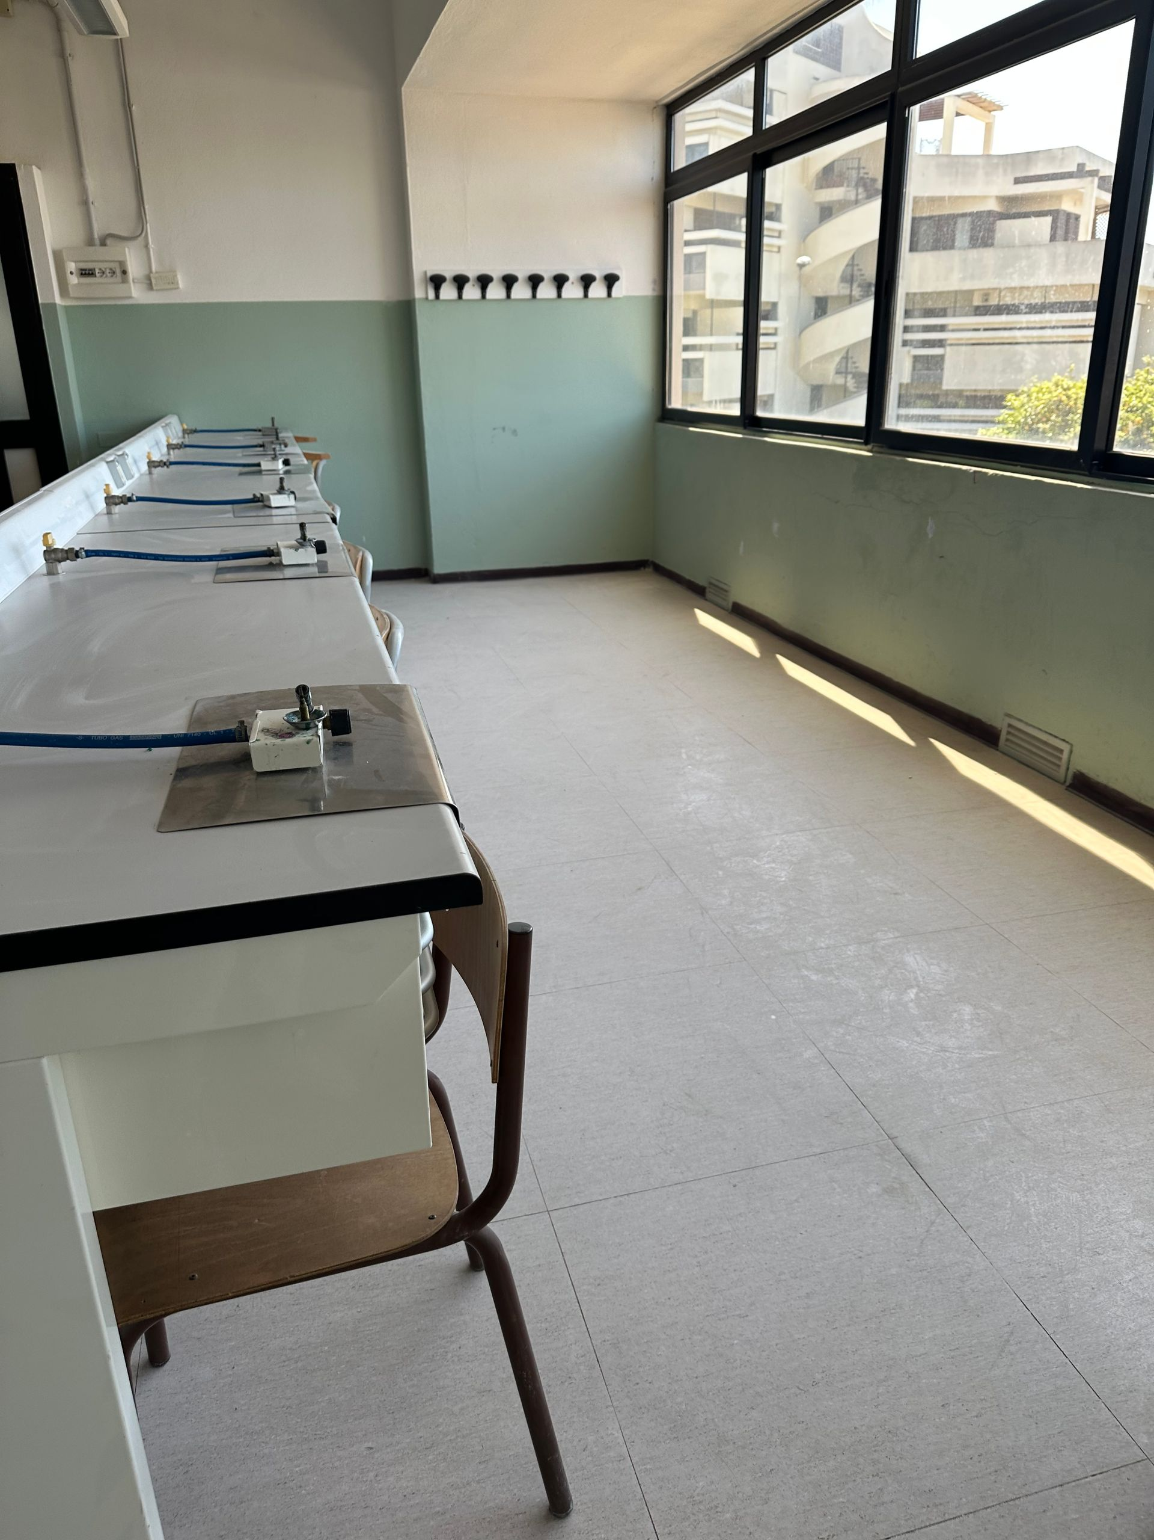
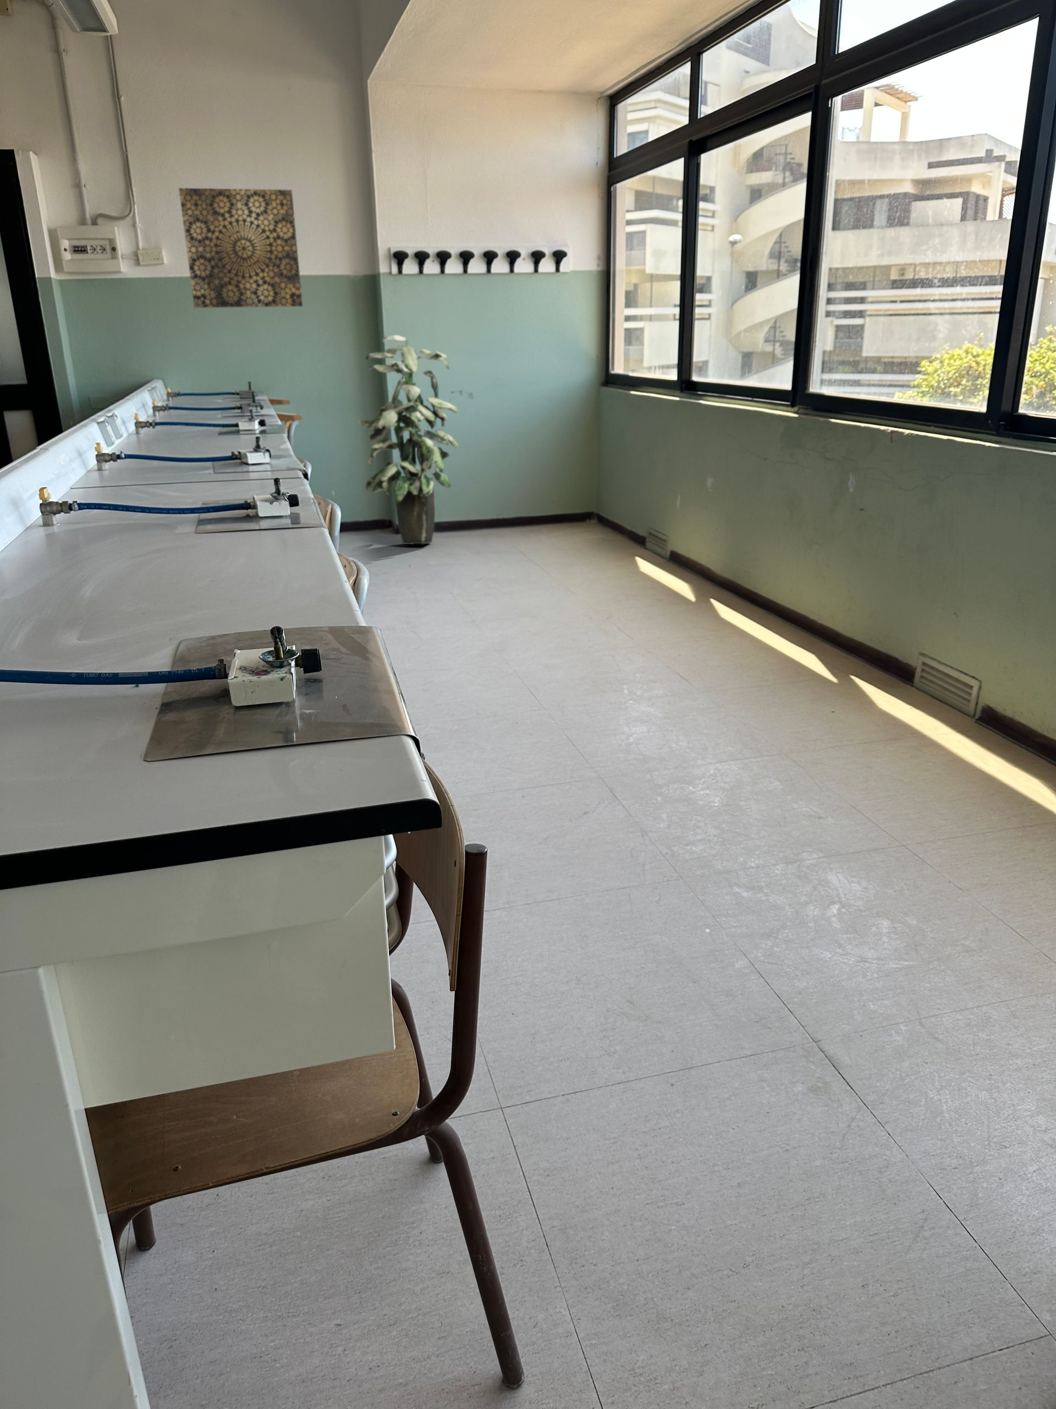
+ wall art (243, 249)
+ indoor plant (407, 443)
